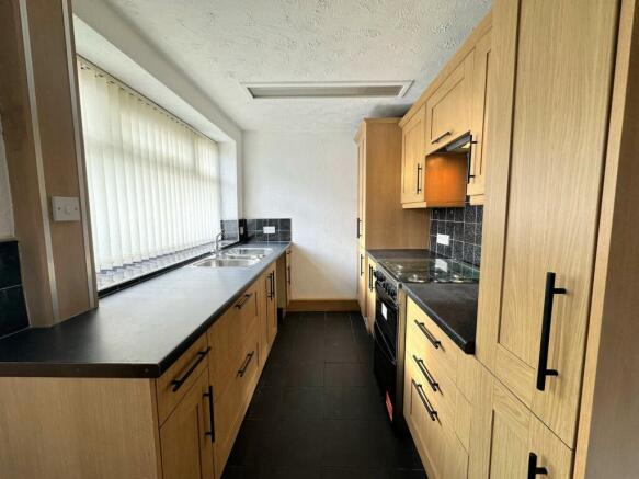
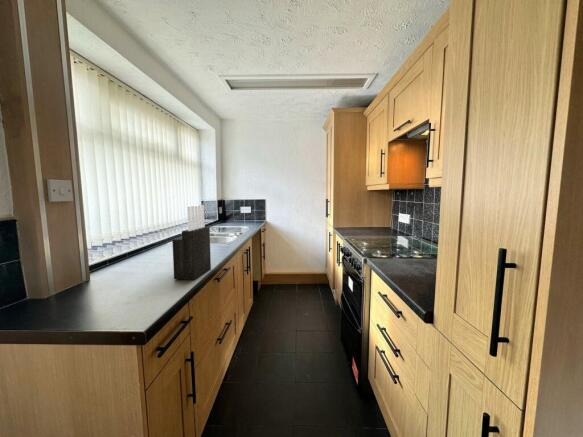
+ knife block (190, 240)
